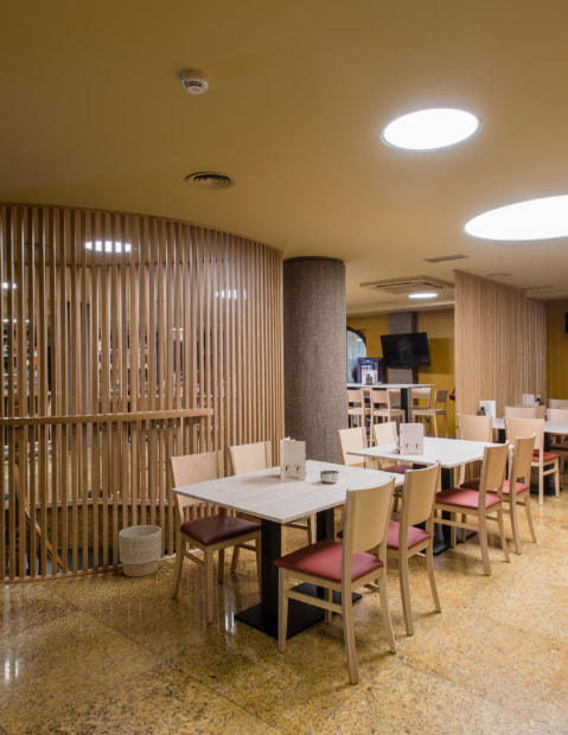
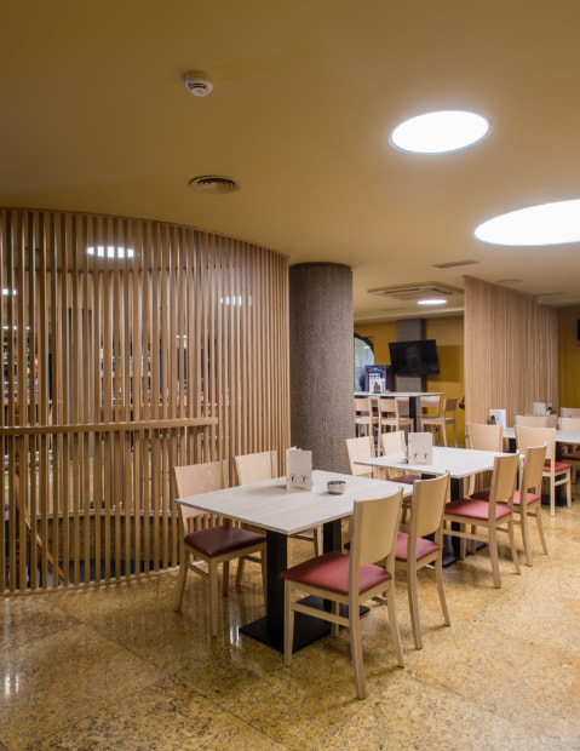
- planter (140, 550)
